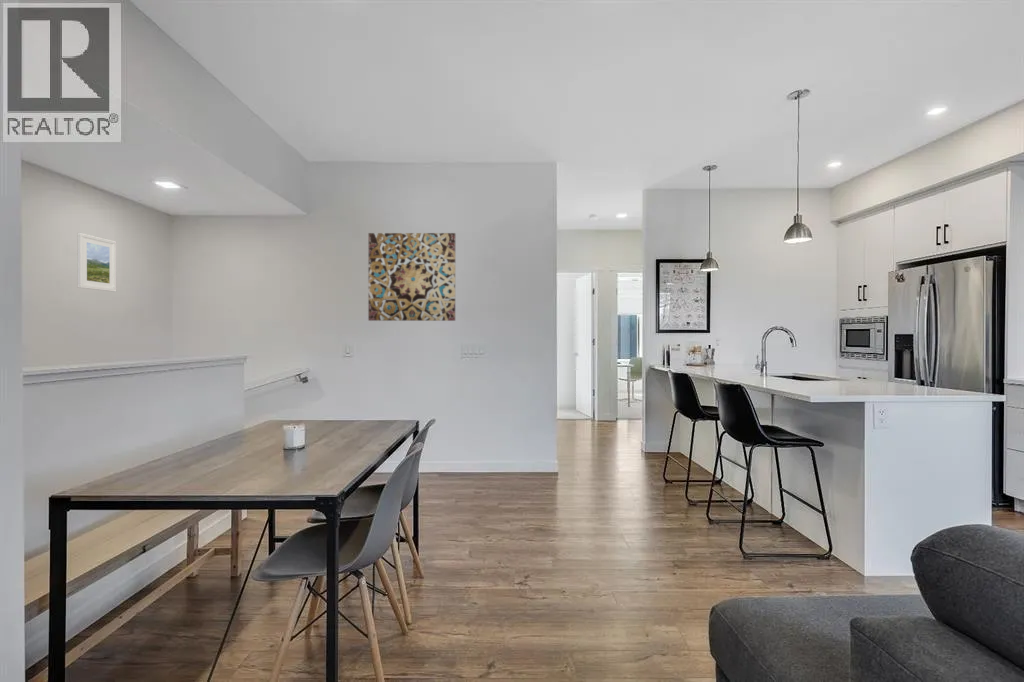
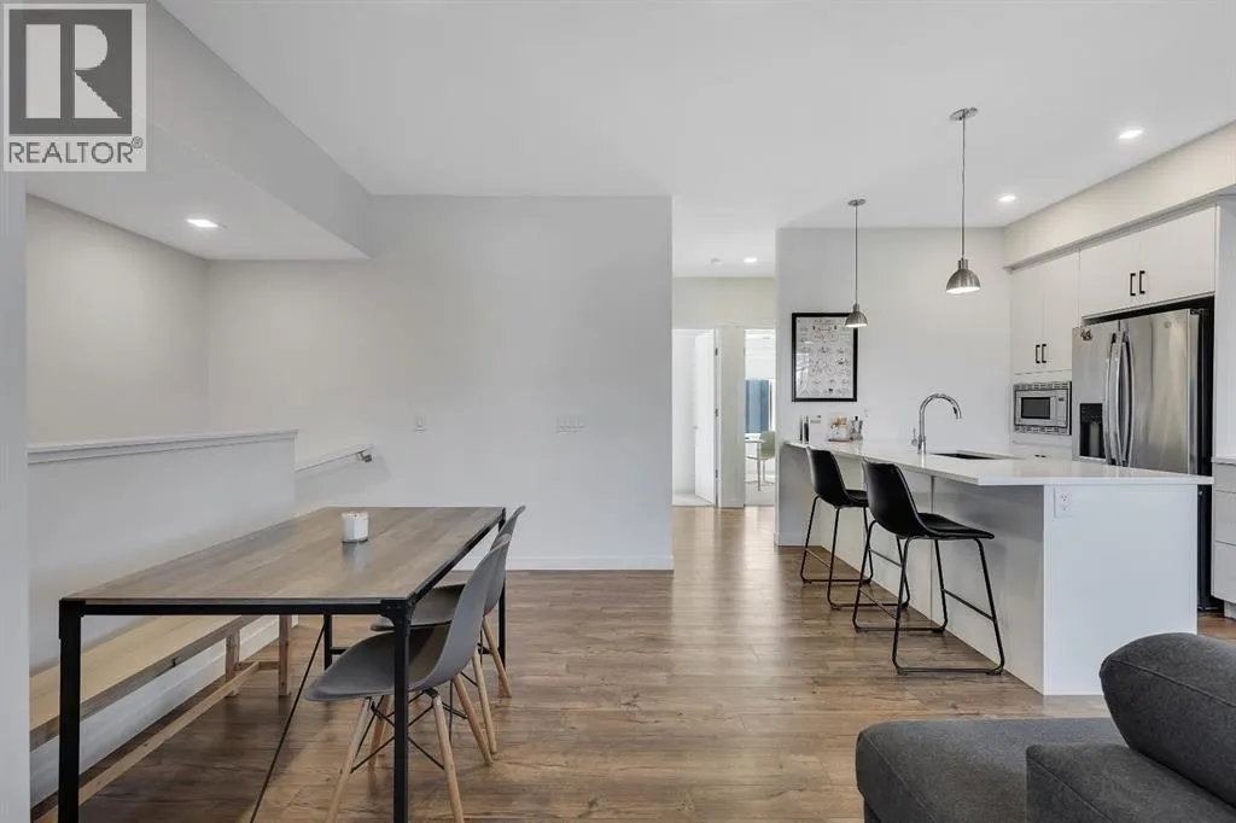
- wall art (412, 277)
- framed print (97, 263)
